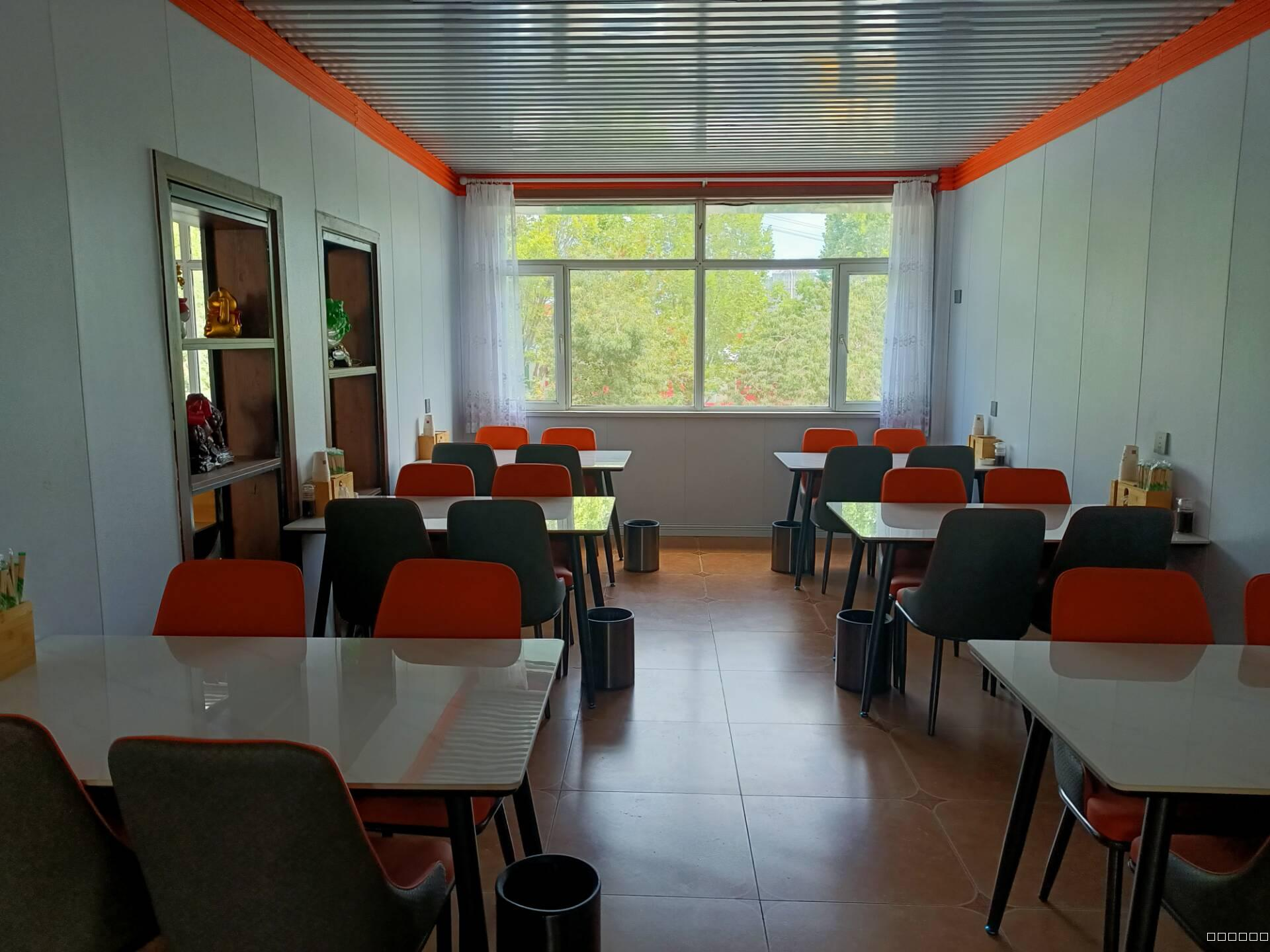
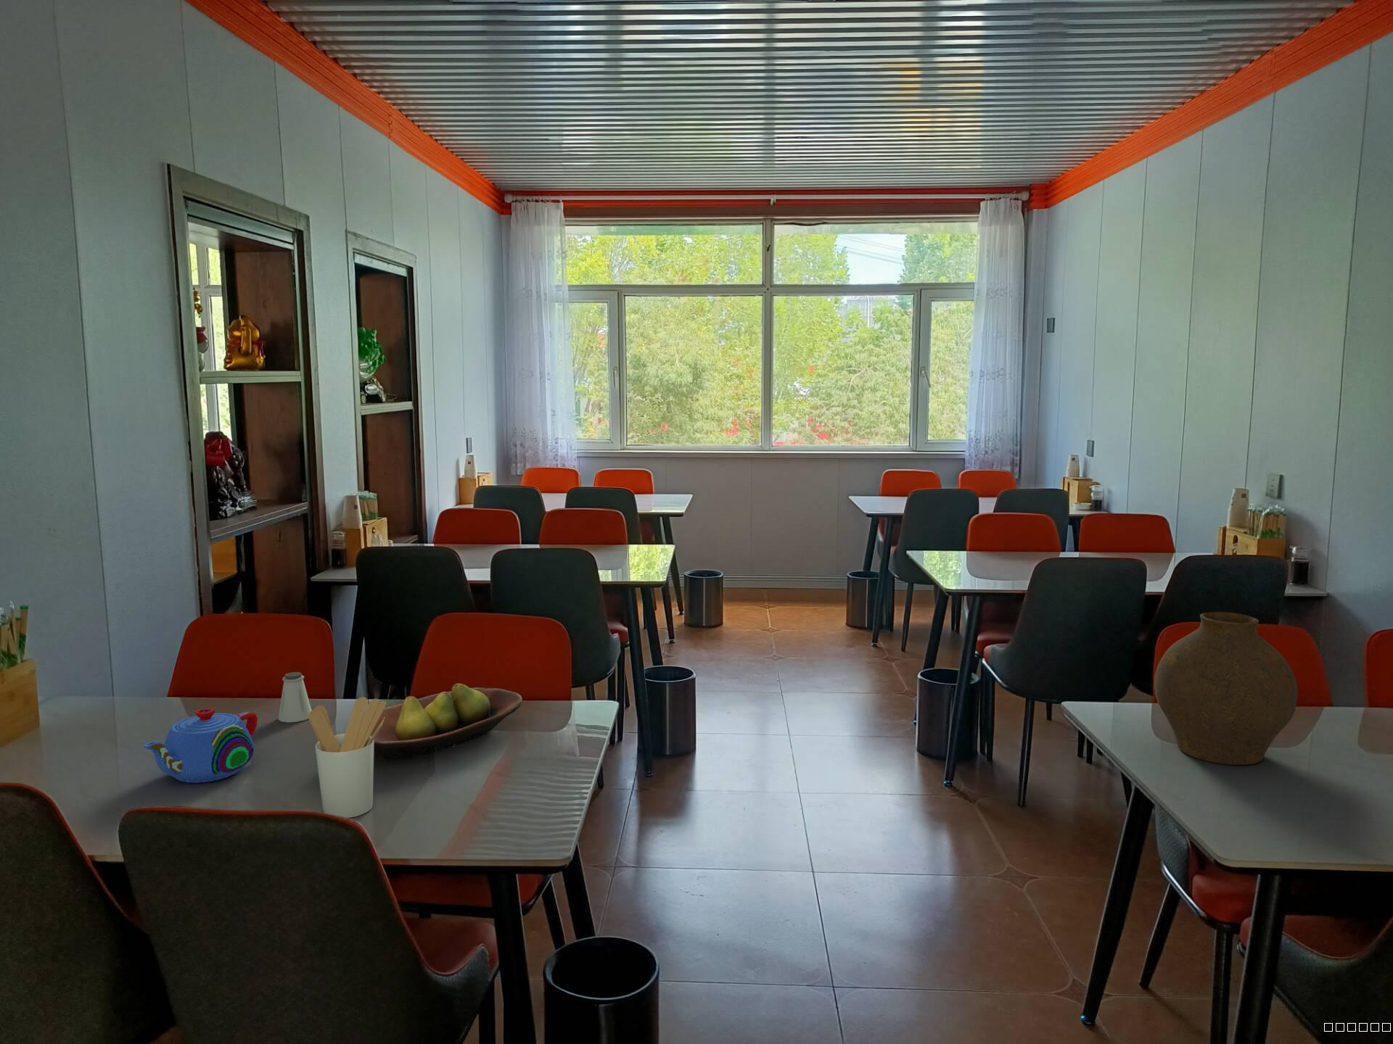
+ vase (1224, 684)
+ saltshaker (294, 695)
+ fruit bowl (438, 715)
+ utensil holder (354, 754)
+ teapot (203, 742)
